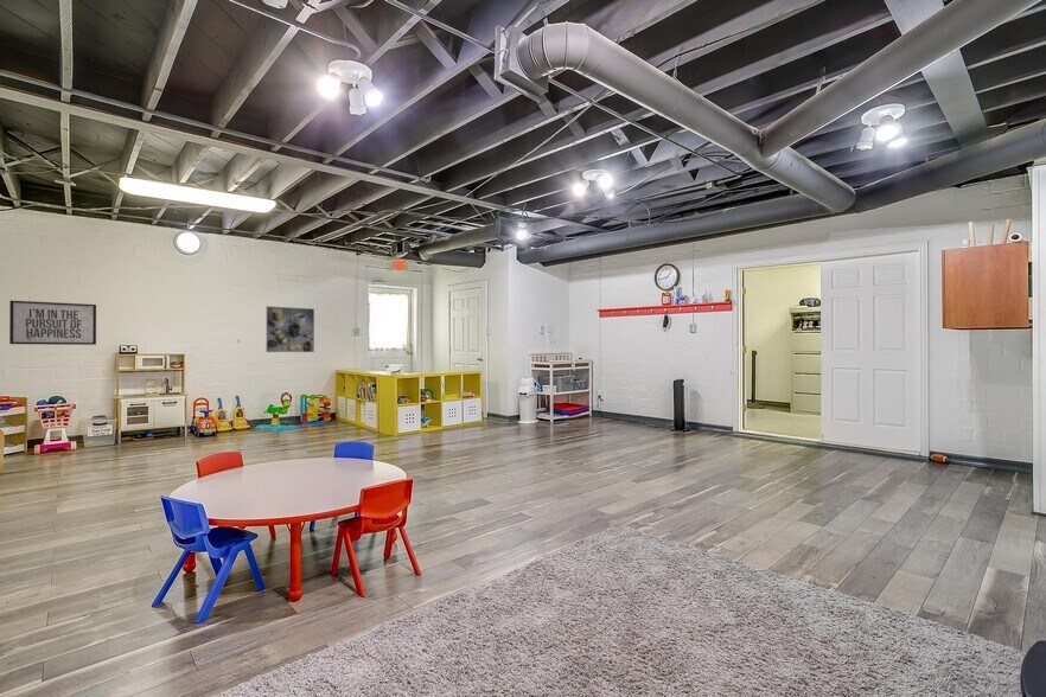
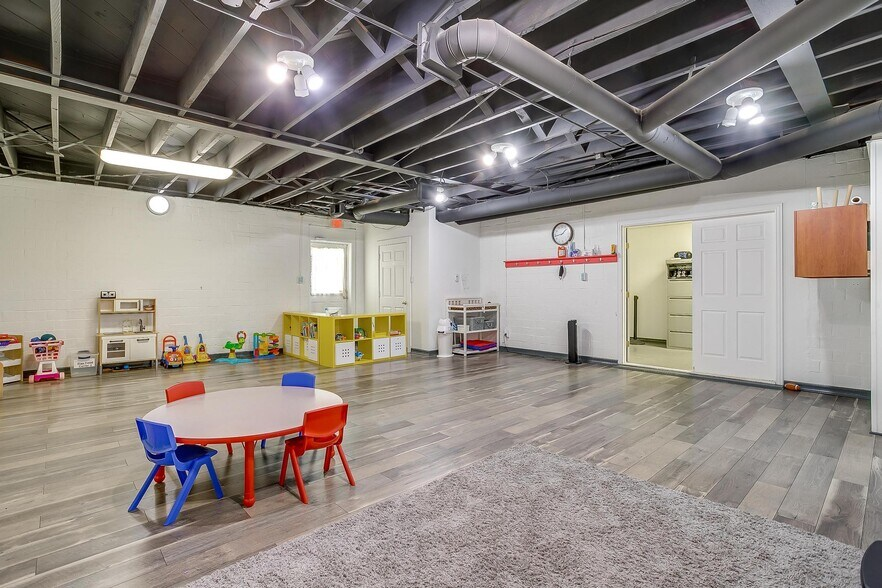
- mirror (55, 322)
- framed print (291, 330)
